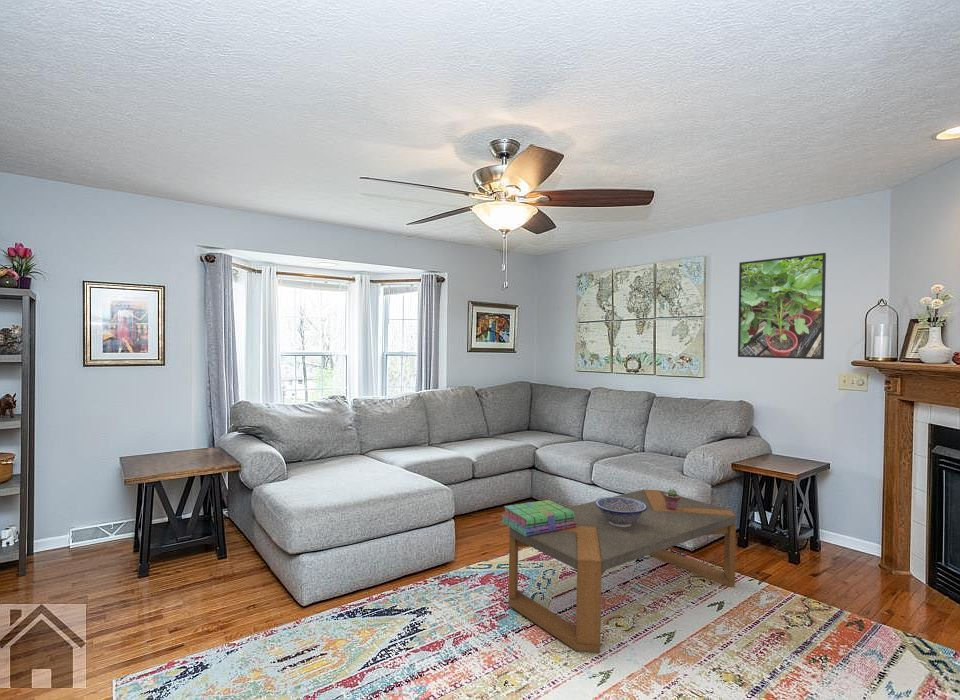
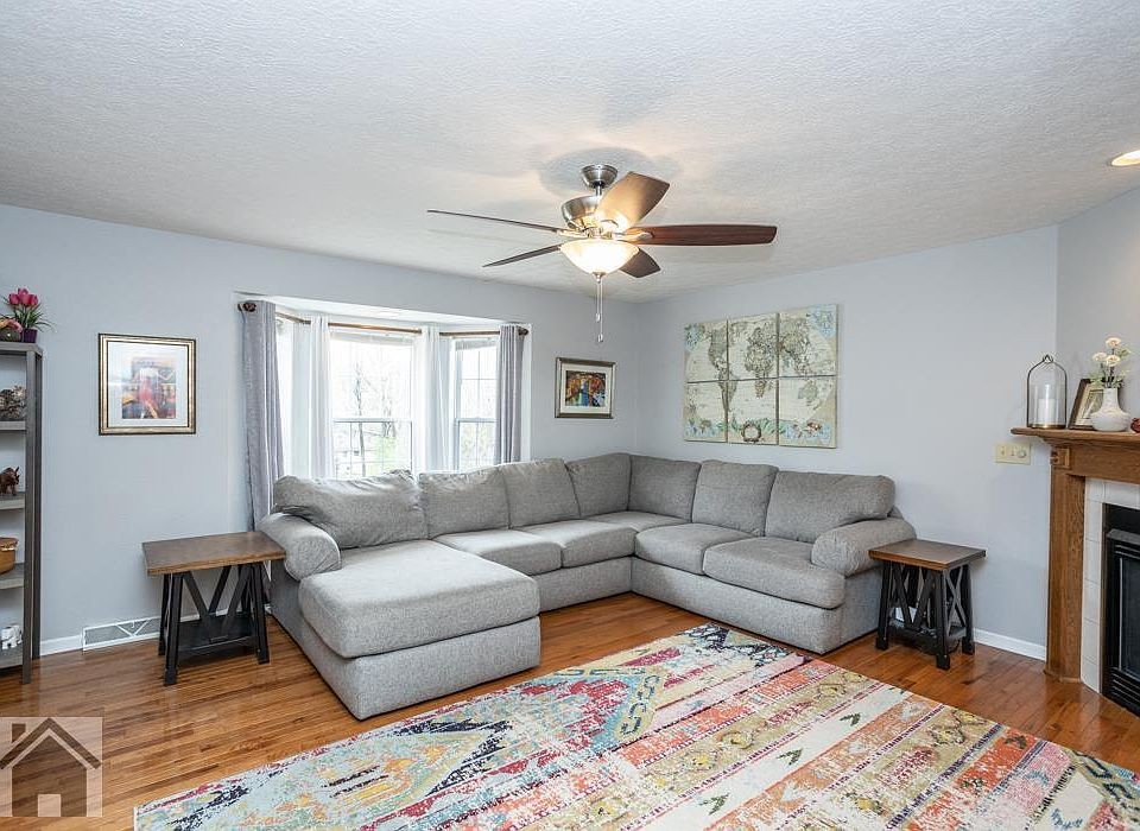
- decorative bowl (620, 513)
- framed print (779, 308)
- potted succulent (671, 498)
- coffee table (626, 555)
- stack of books (538, 516)
